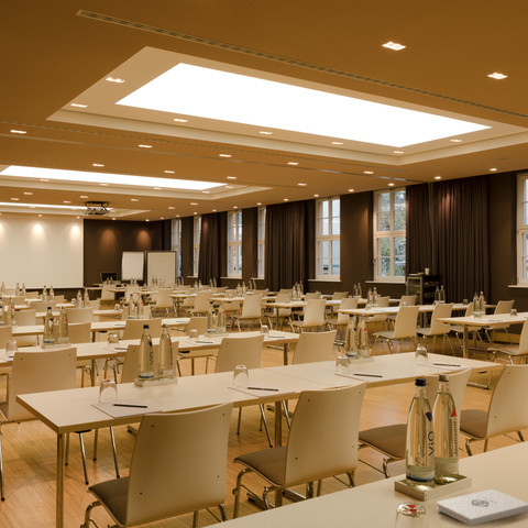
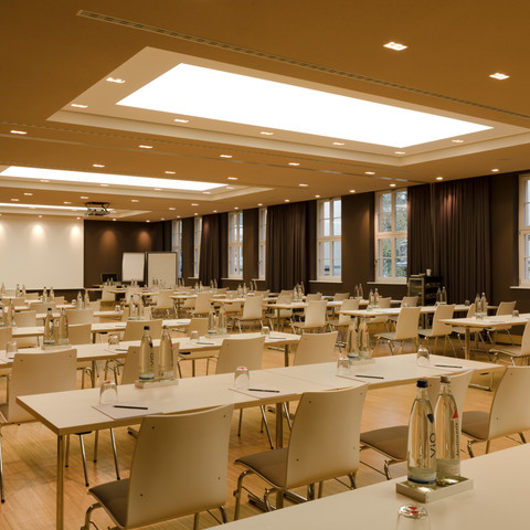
- notepad (482, 506)
